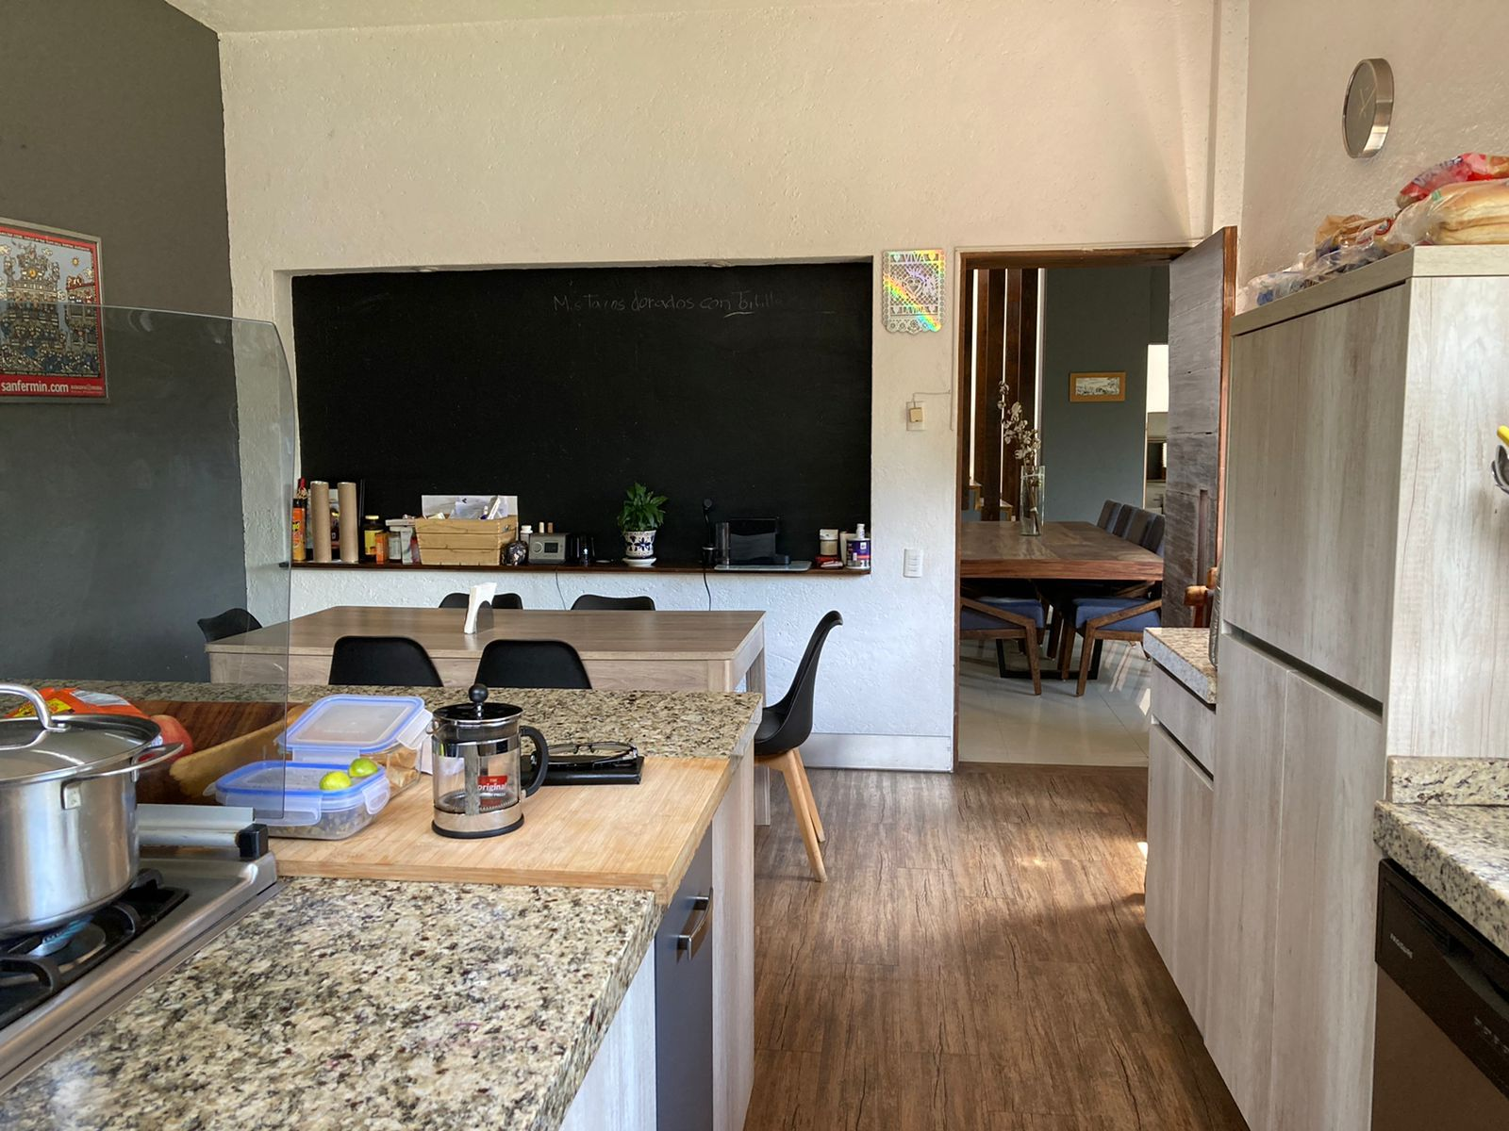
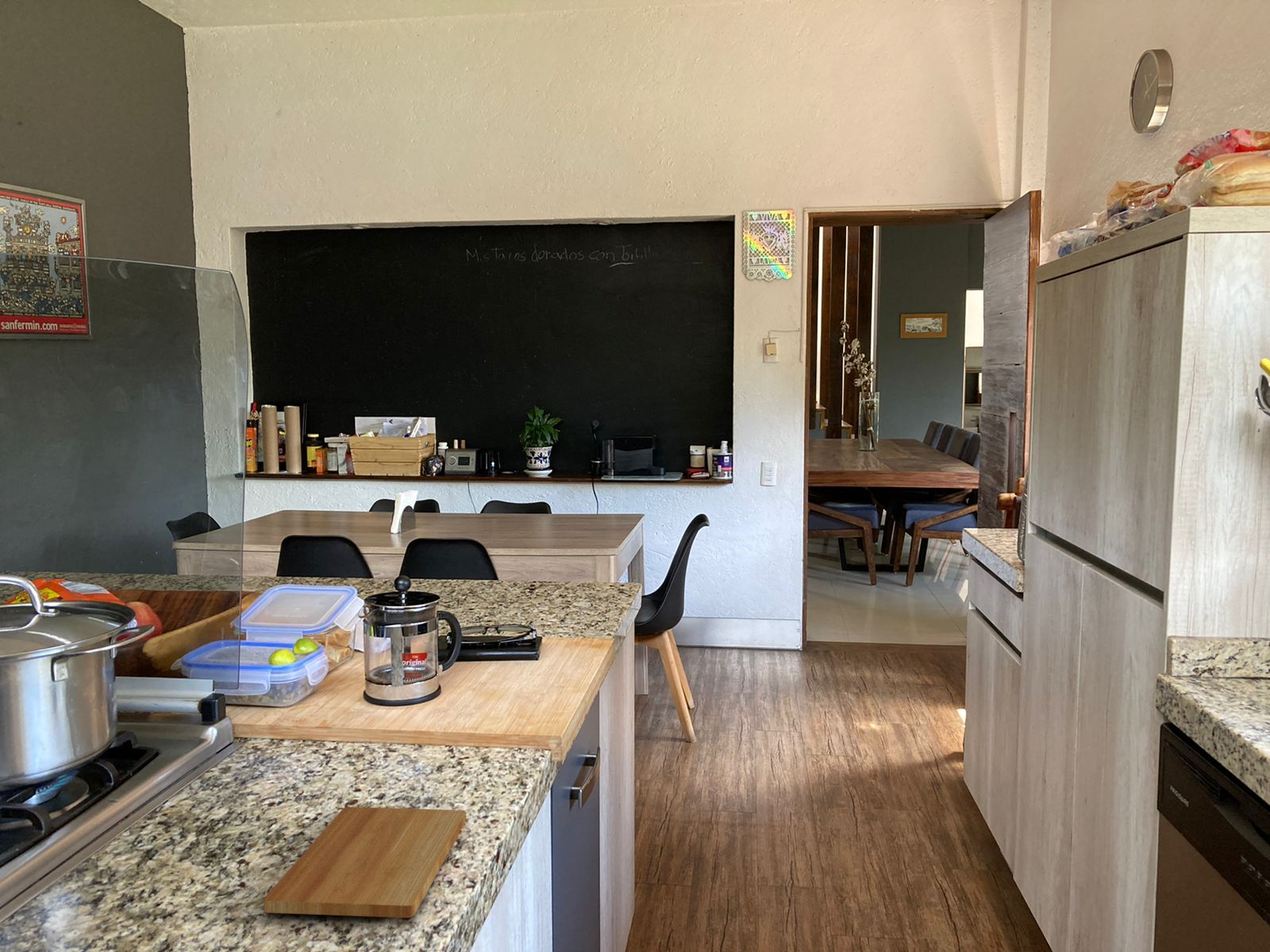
+ cutting board (375, 856)
